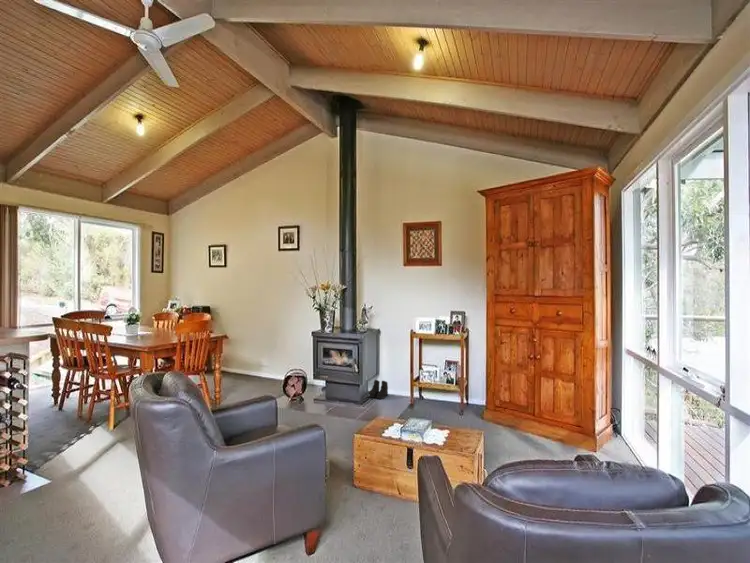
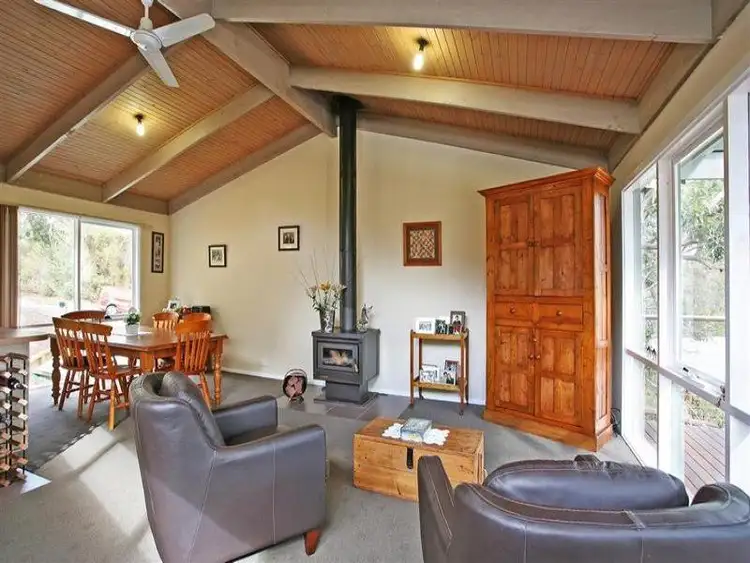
- boots (378, 388)
